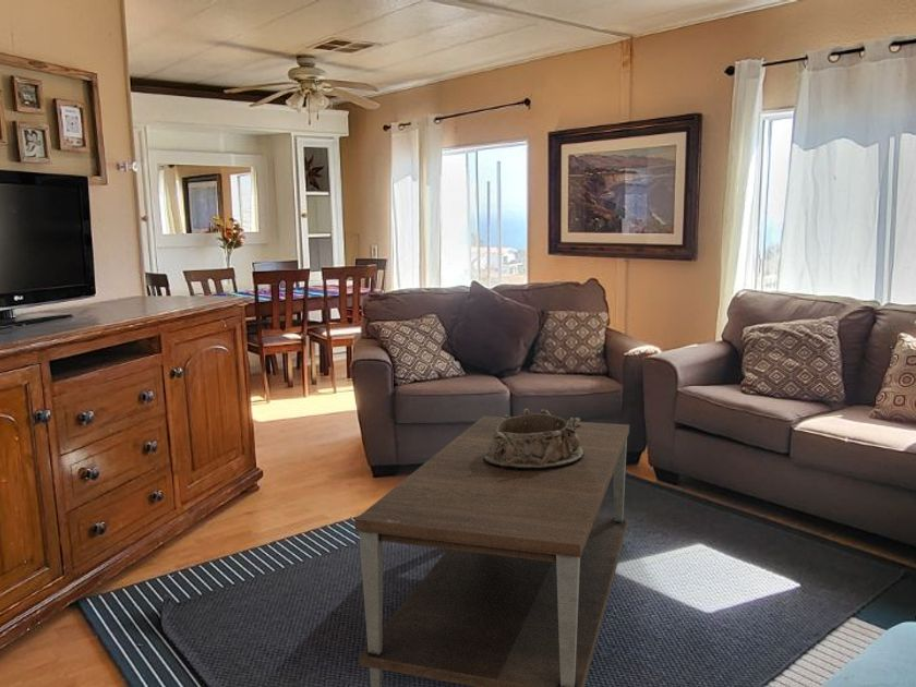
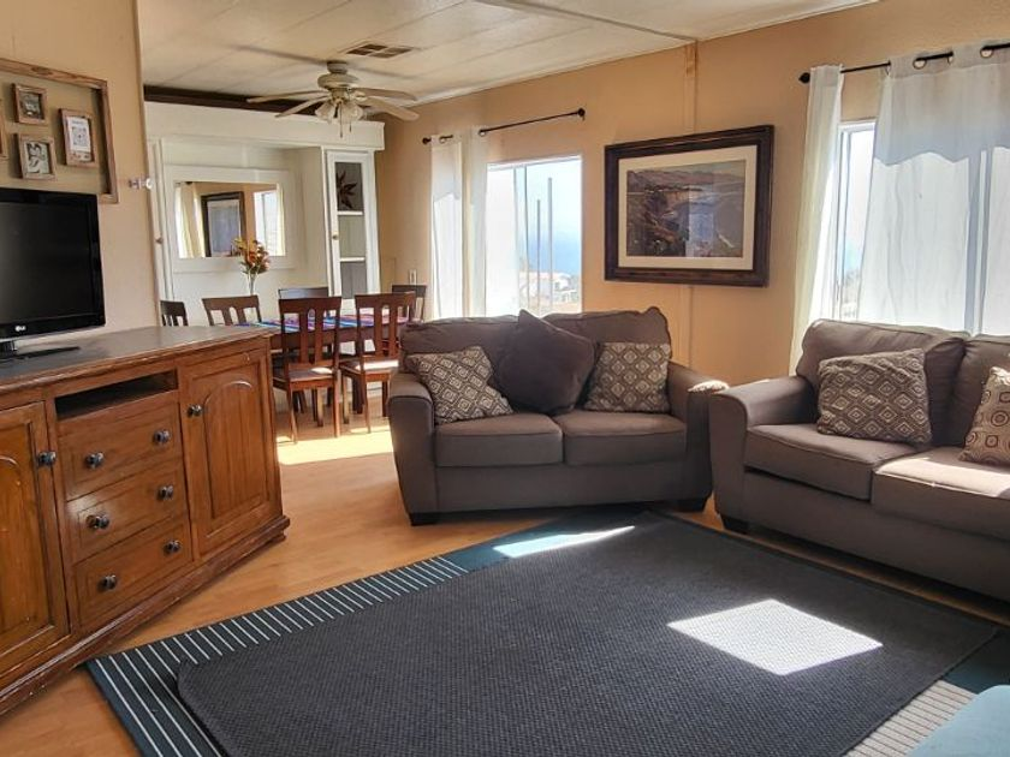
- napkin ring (534, 436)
- coffee table (519, 534)
